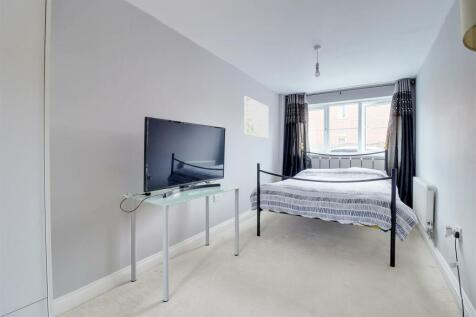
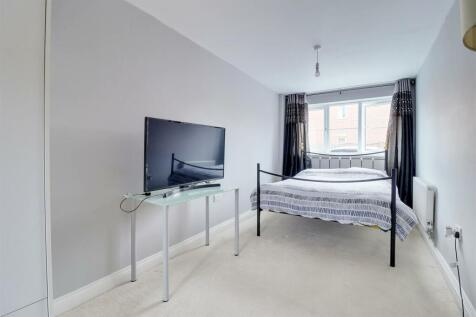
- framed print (257, 119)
